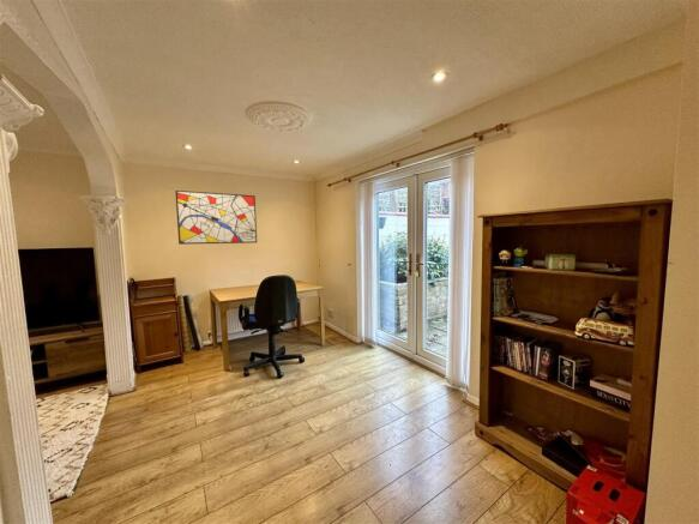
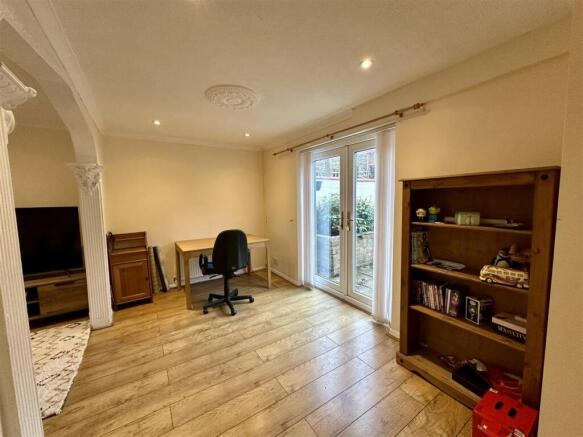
- wall art (218, 218)
